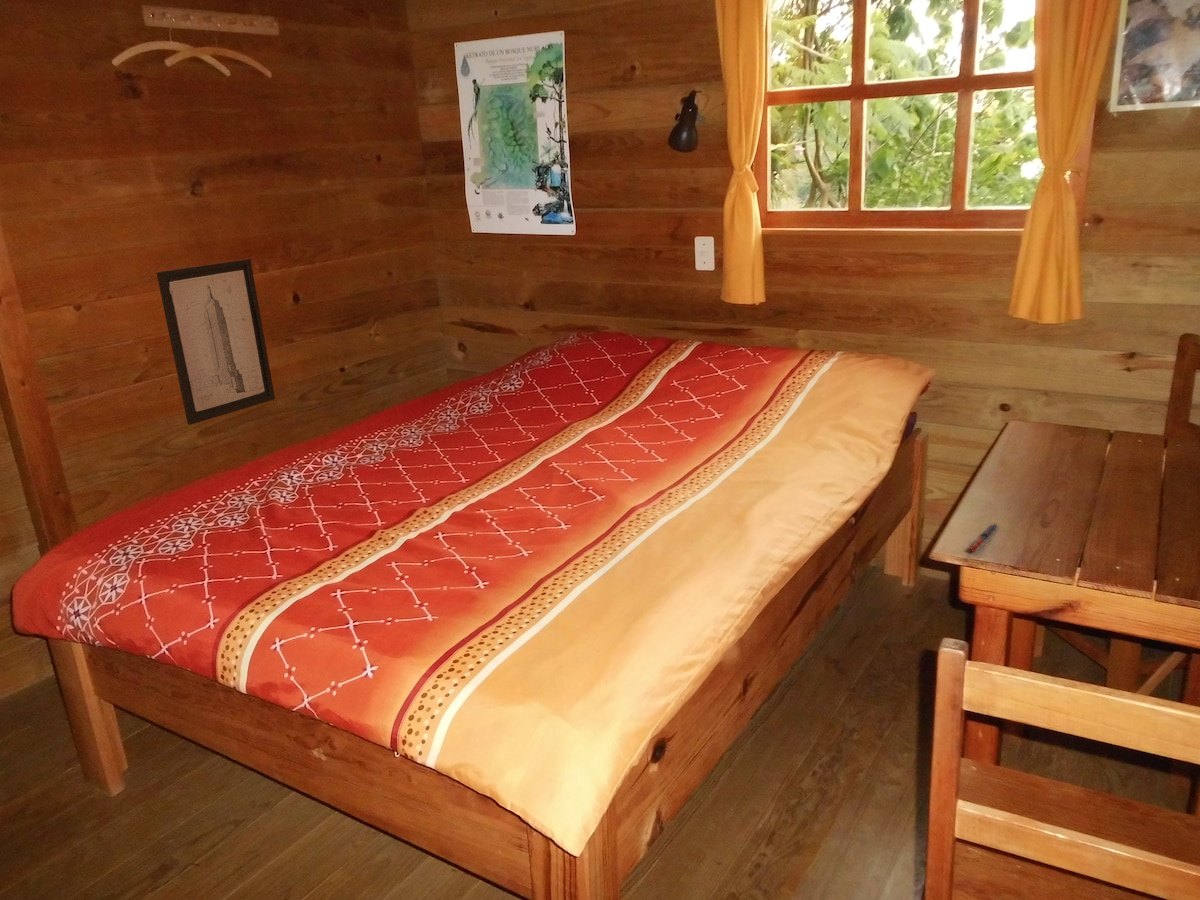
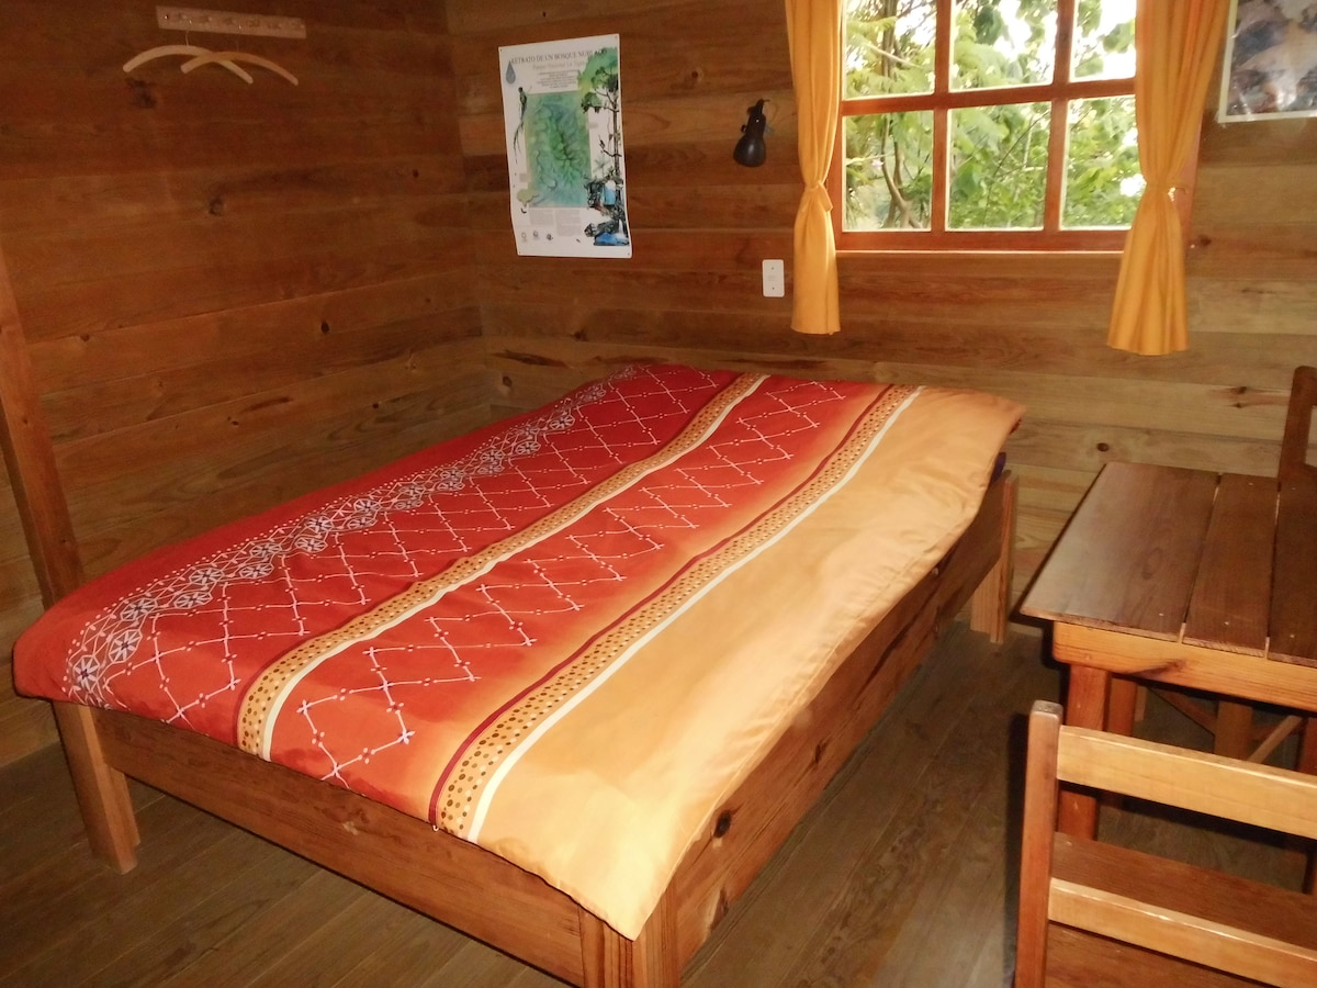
- wall art (219, 340)
- pen (984, 535)
